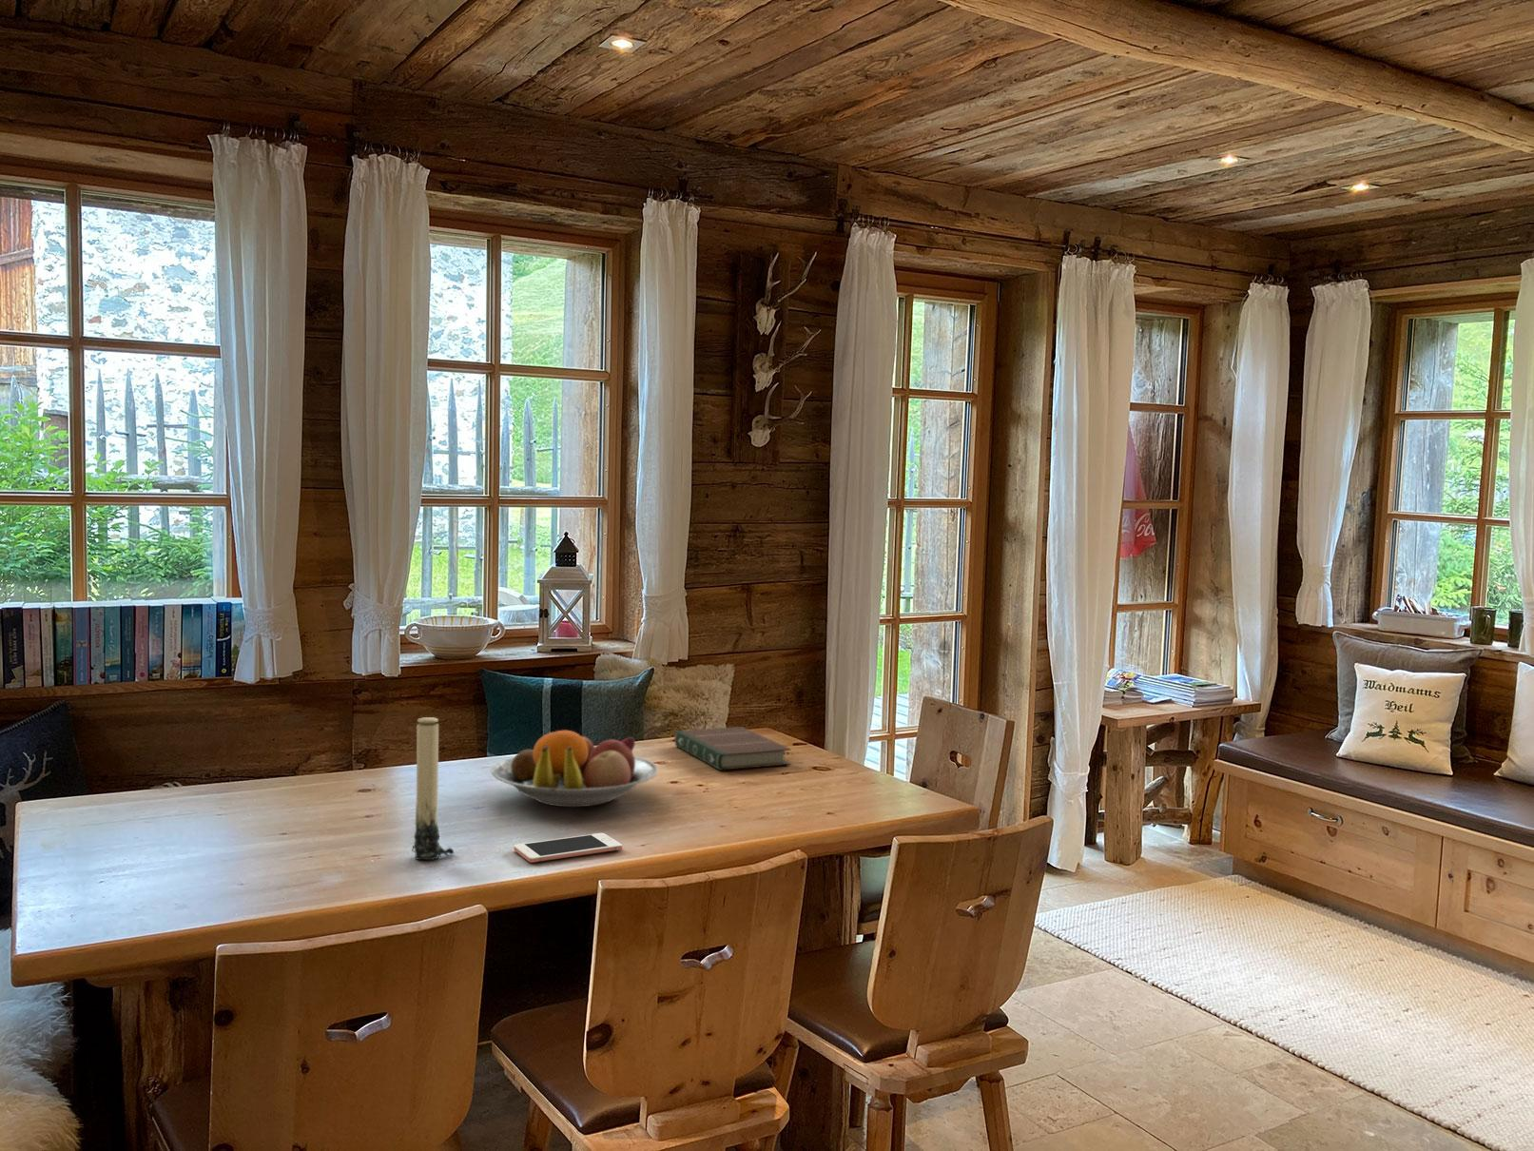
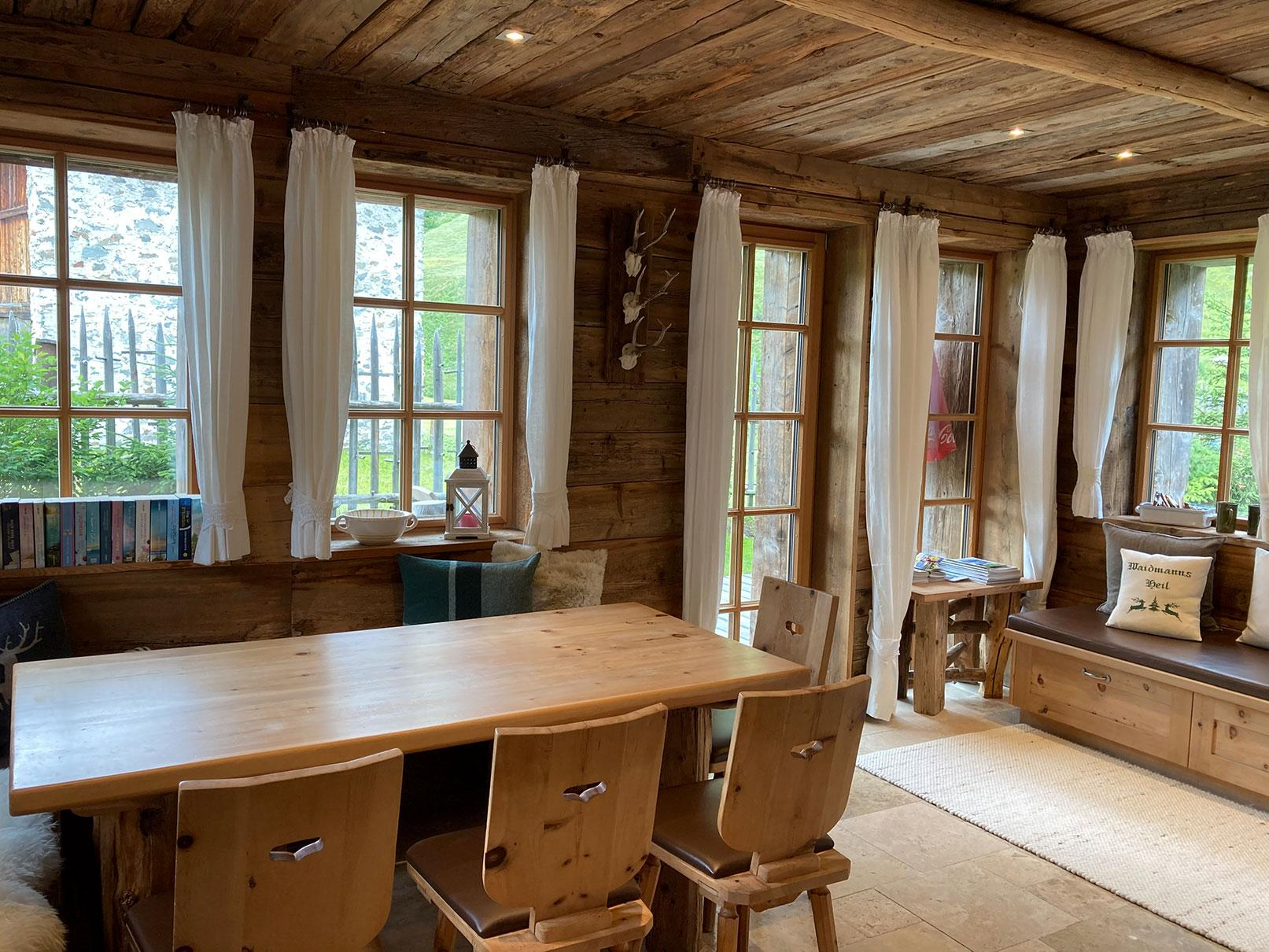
- book (730, 747)
- candle (435, 787)
- fruit bowl (575, 762)
- cell phone (568, 846)
